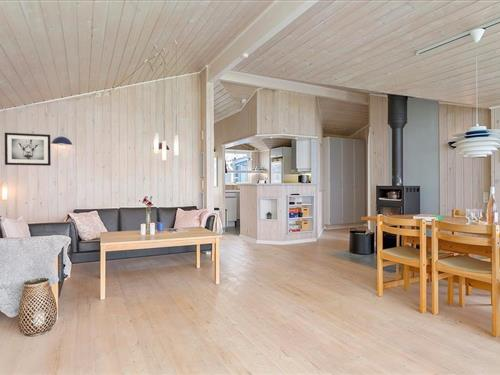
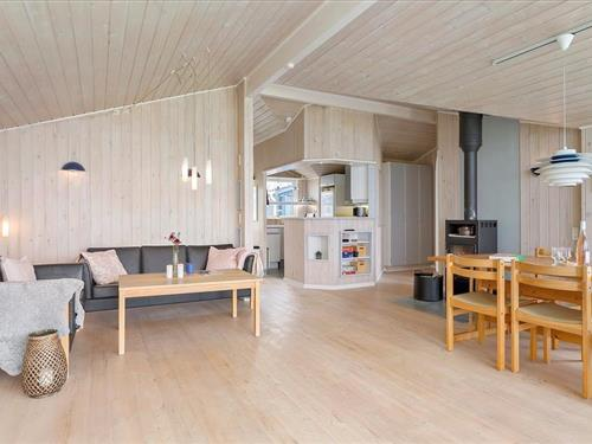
- wall art (28, 149)
